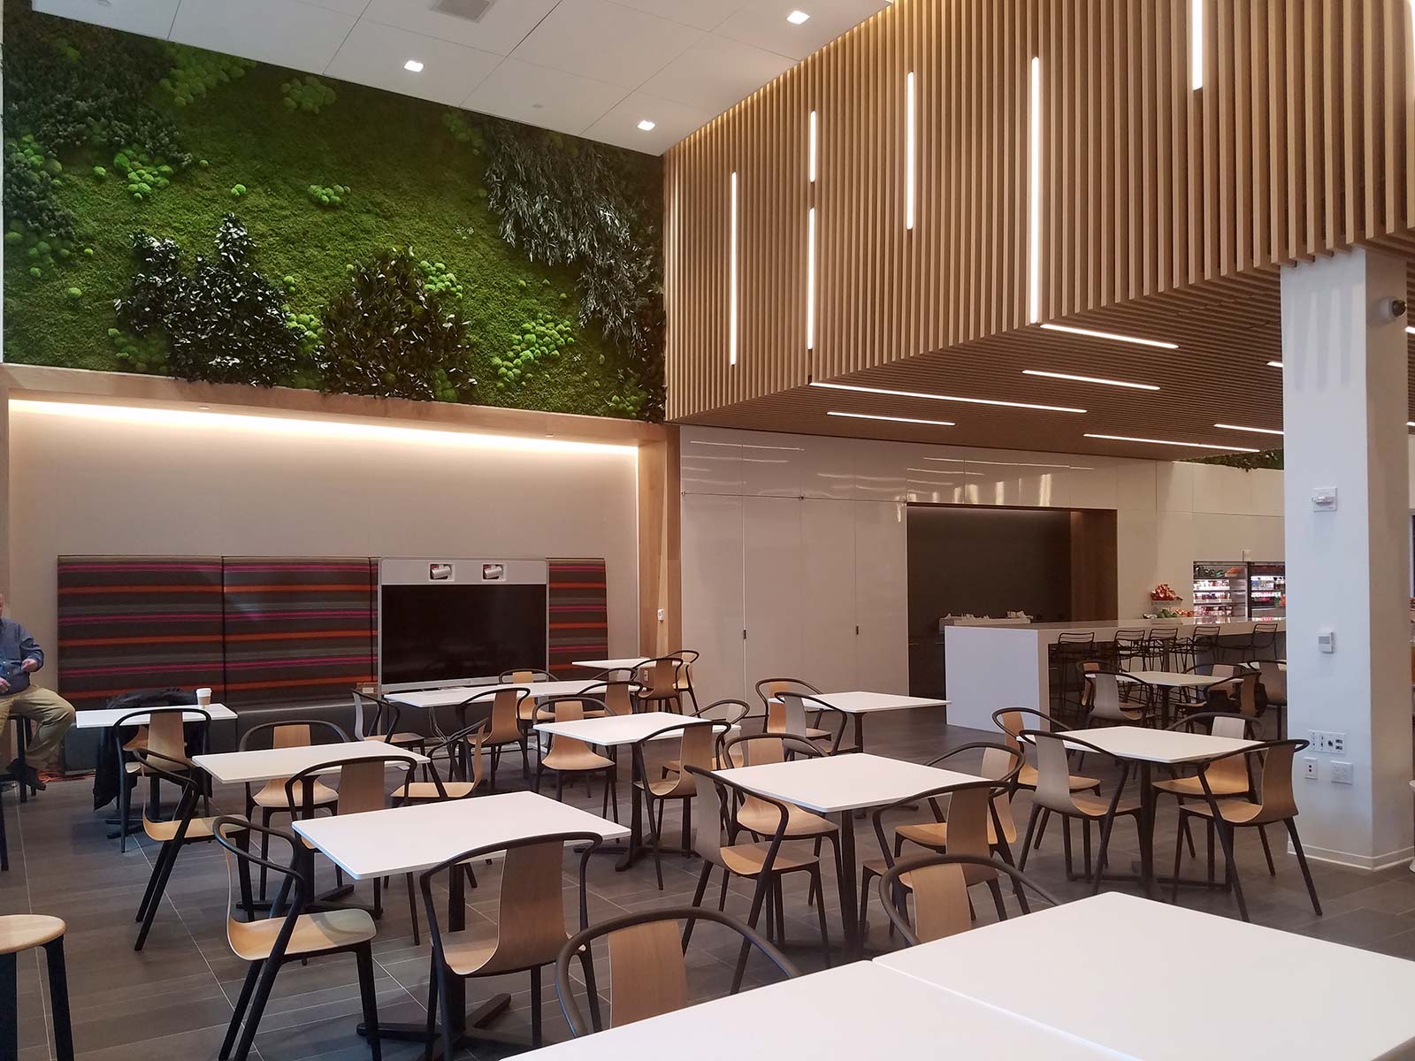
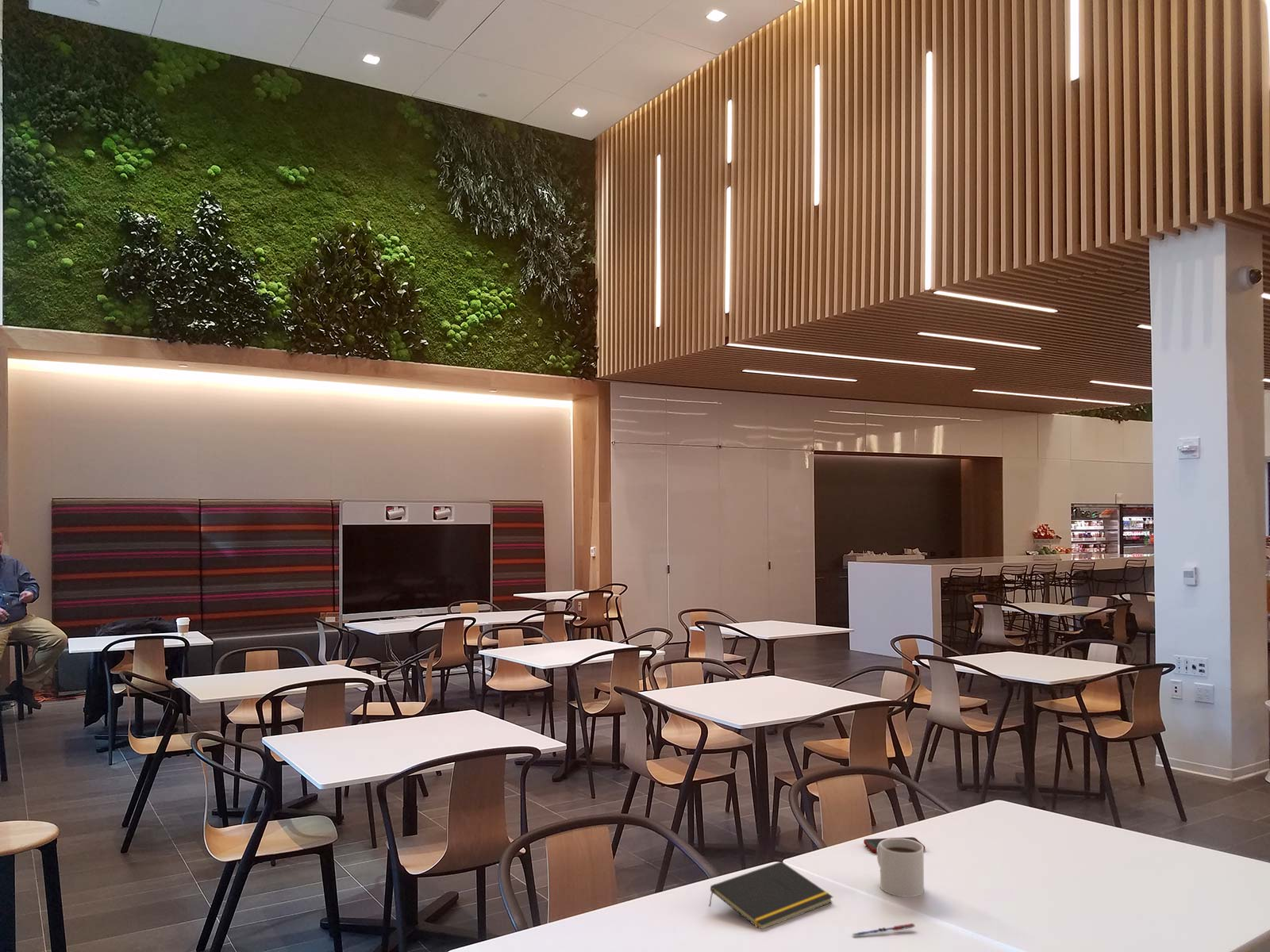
+ notepad (772, 893)
+ cell phone (894, 838)
+ pen (883, 929)
+ mug (896, 863)
